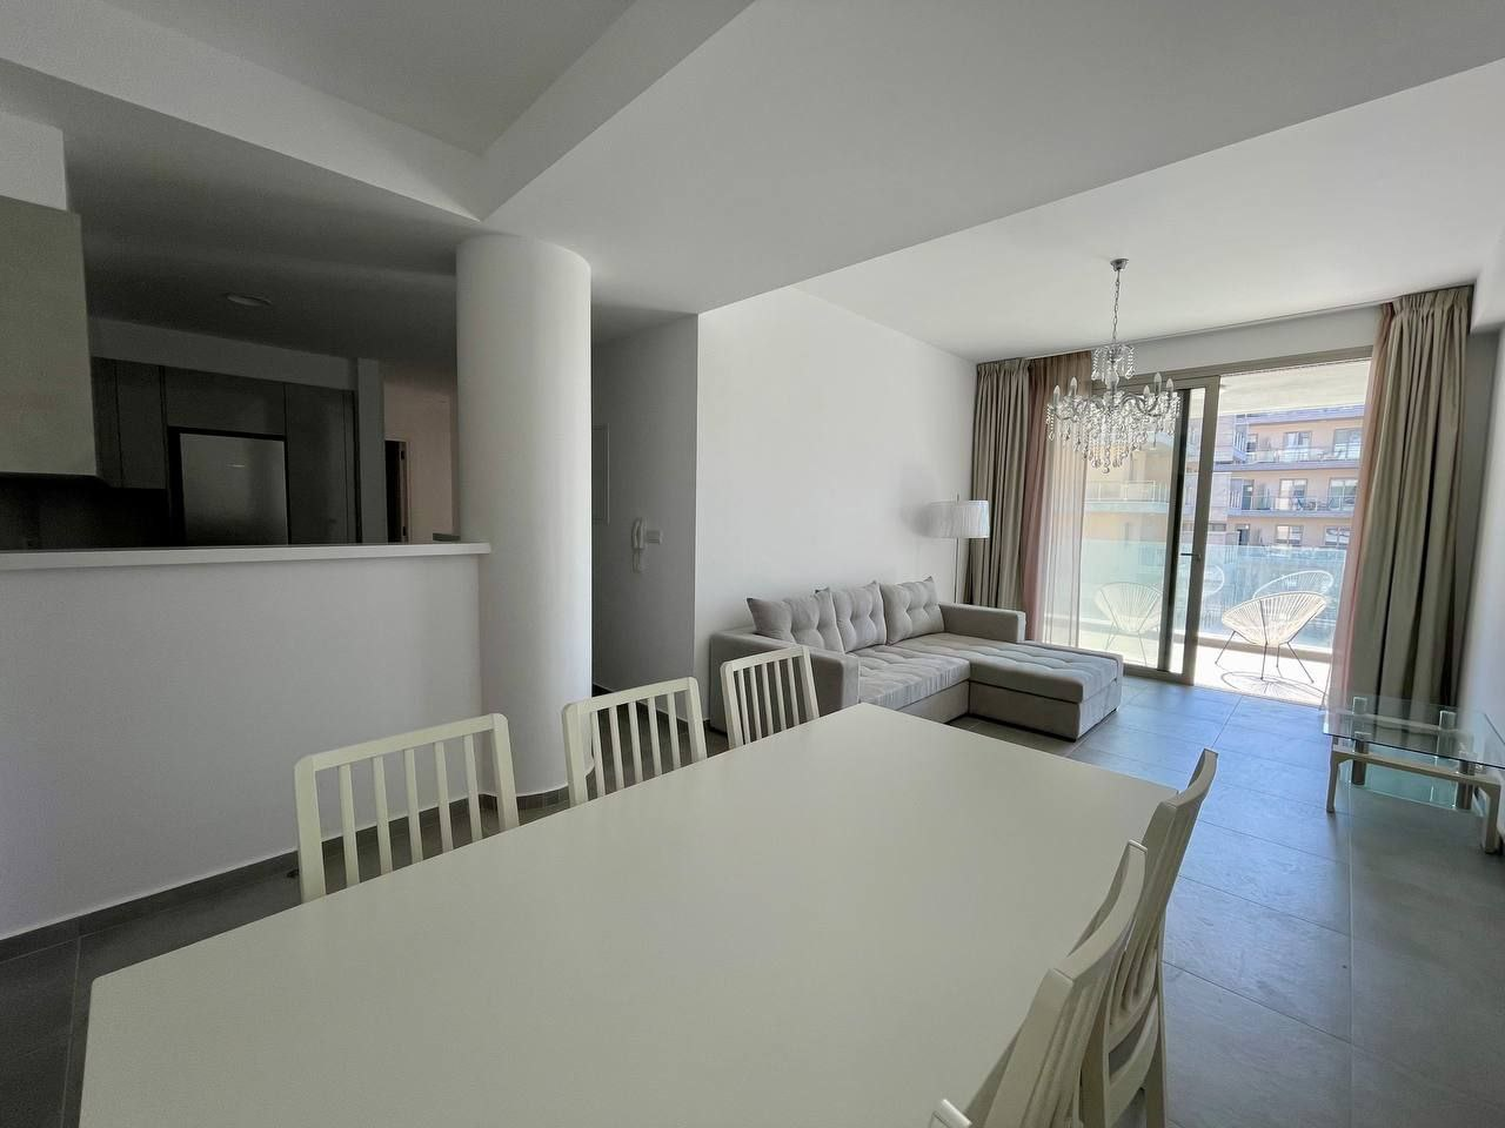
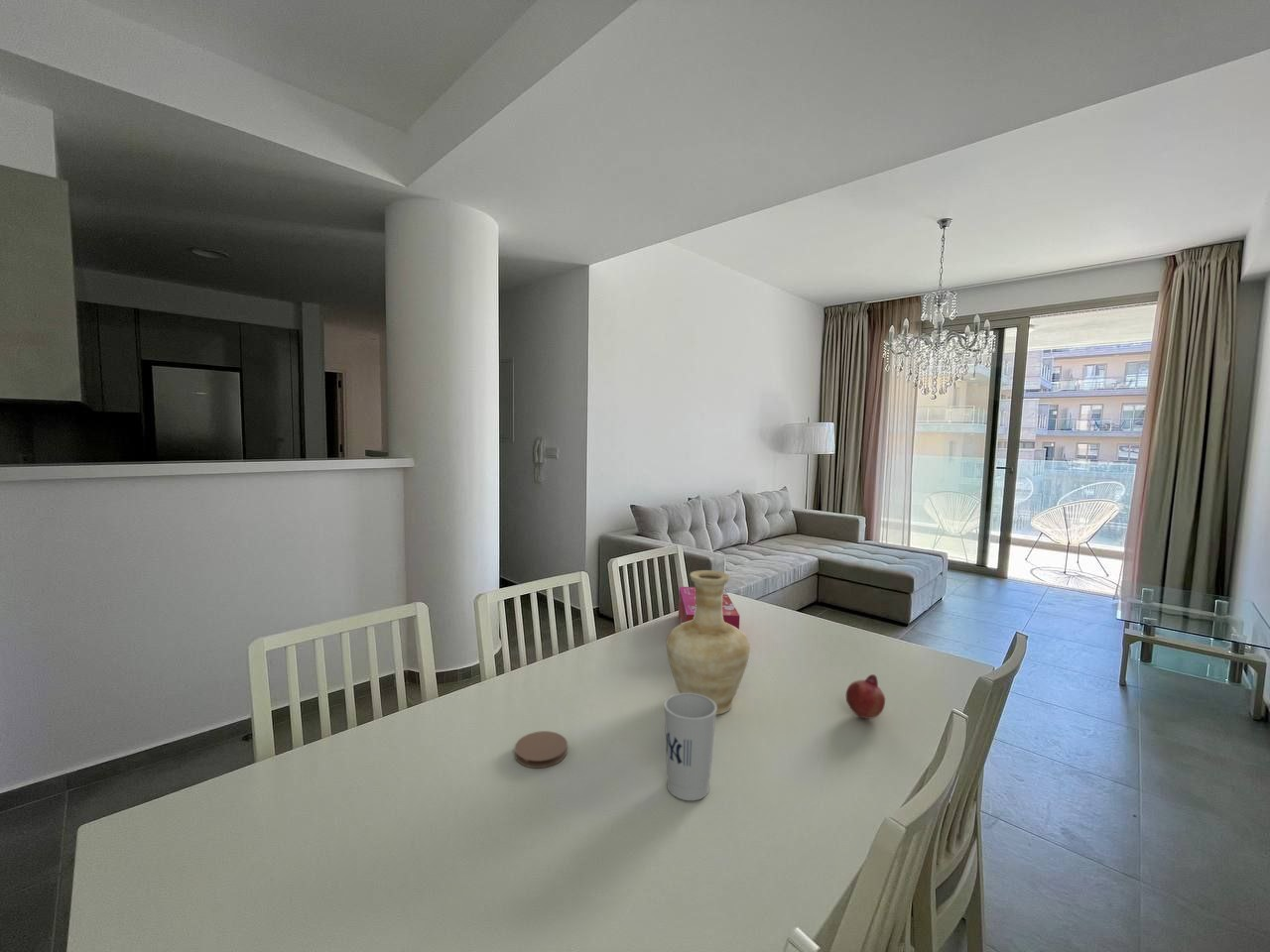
+ cup (689, 746)
+ vase (707, 639)
+ fruit (865, 695)
+ tissue box (694, 615)
+ coaster (541, 748)
